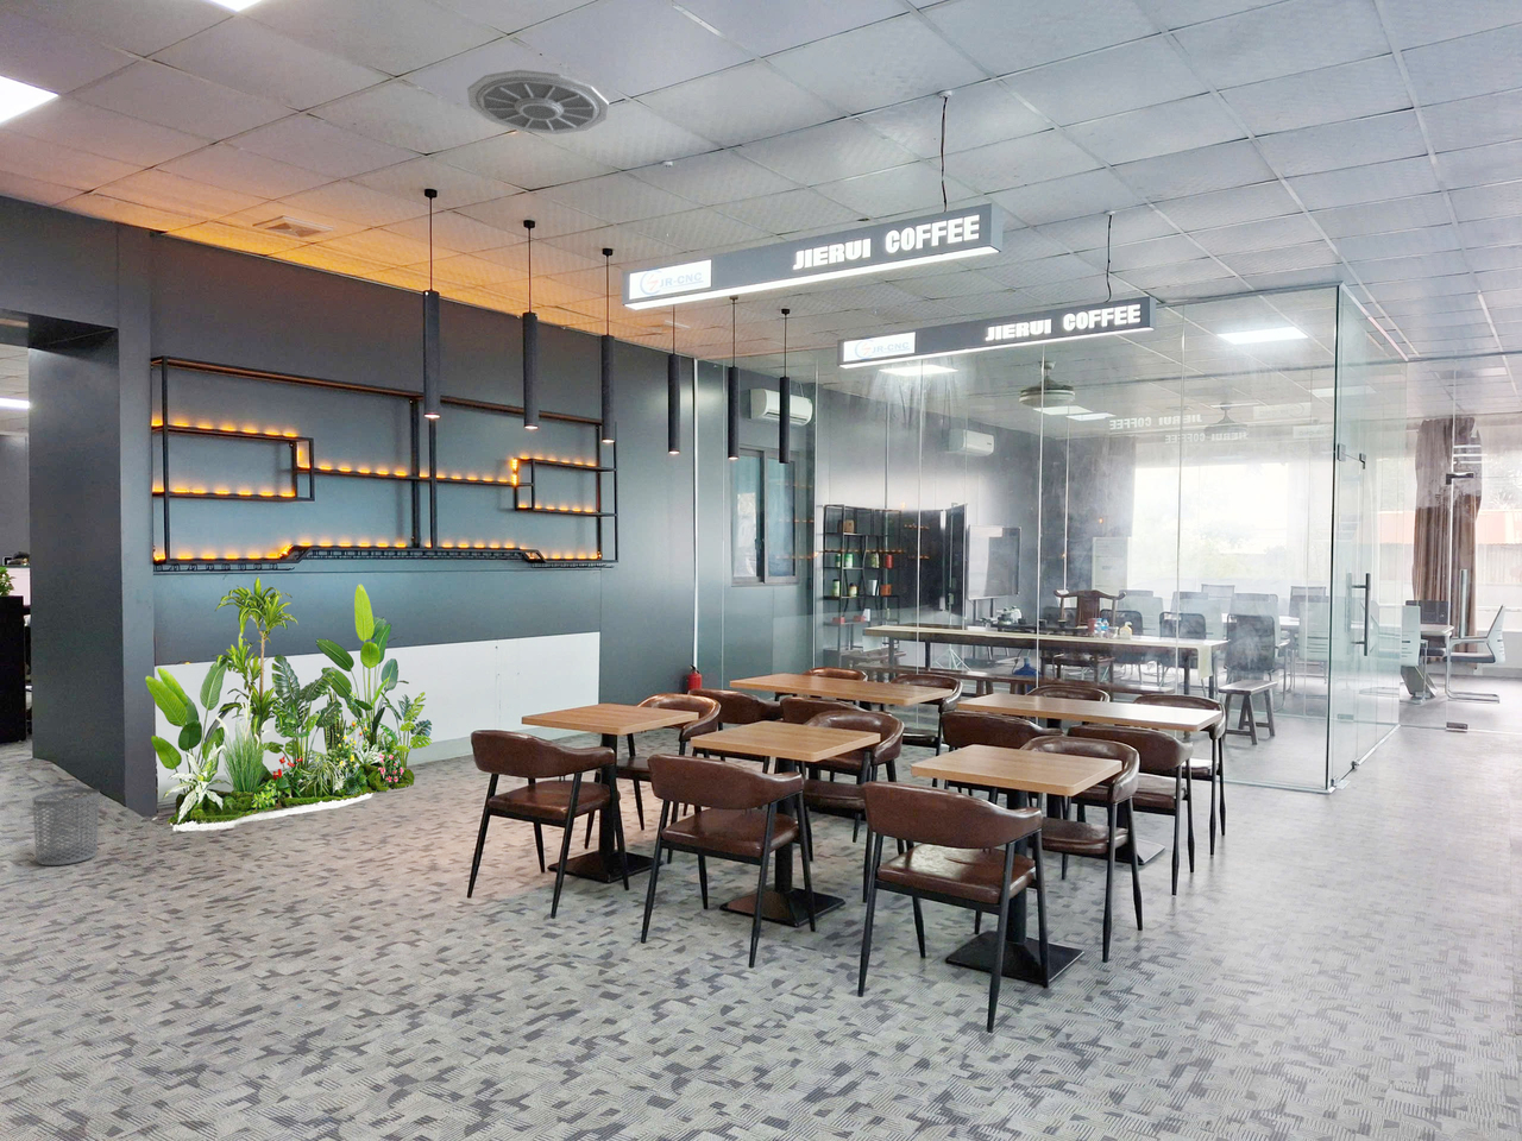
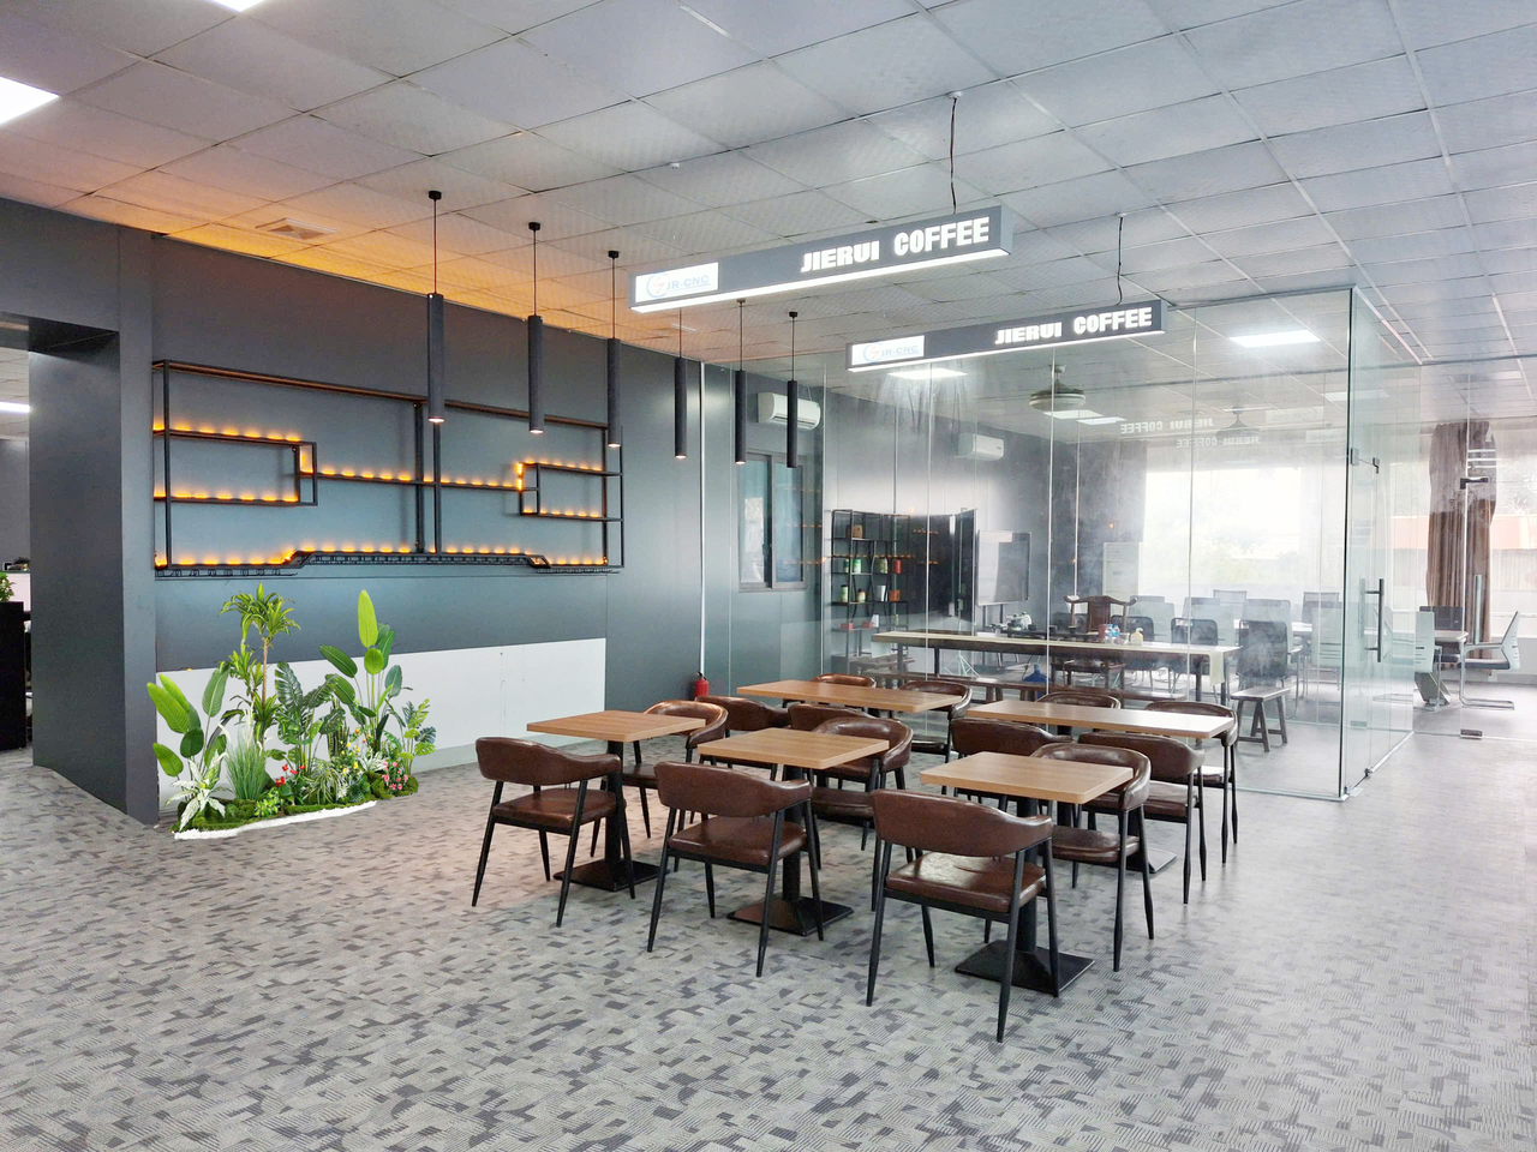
- waste bin (67, 826)
- ceiling vent (538, 107)
